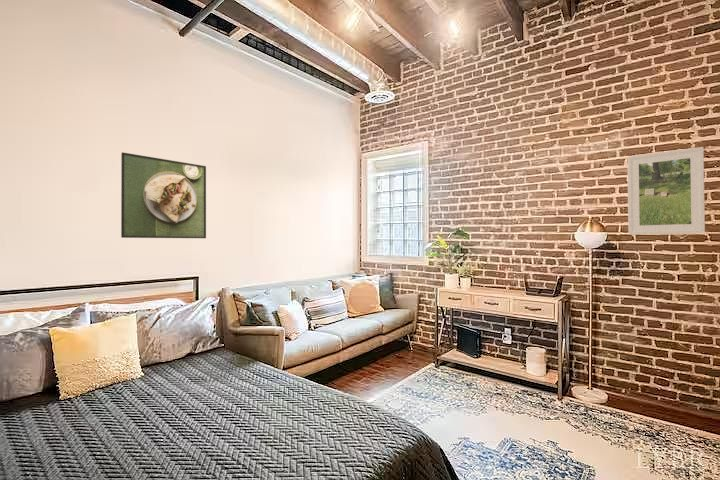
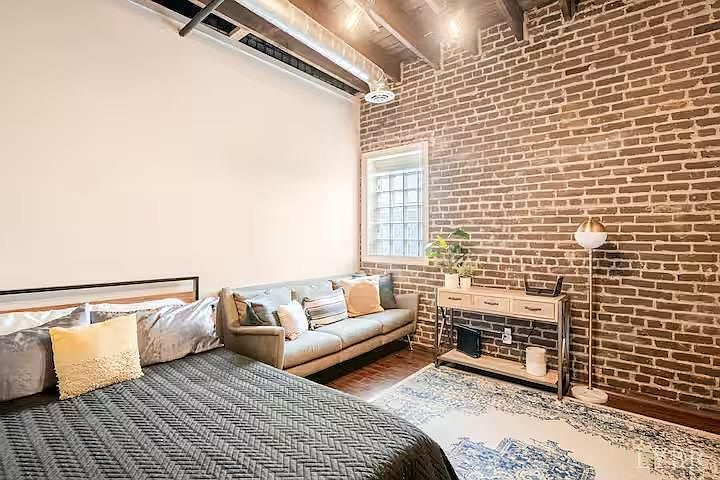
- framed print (664, 193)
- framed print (167, 198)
